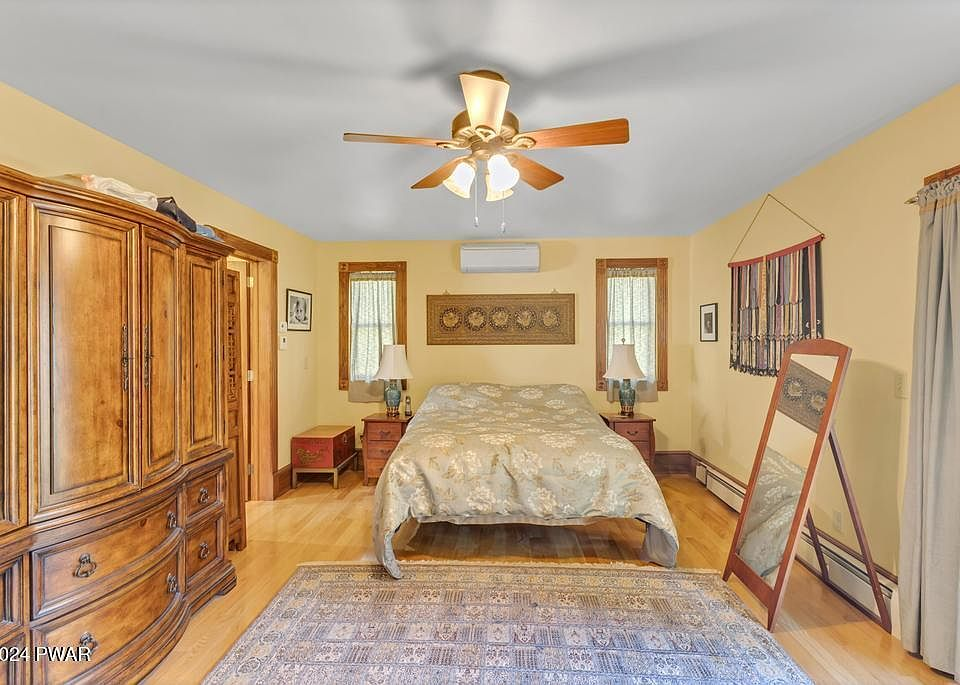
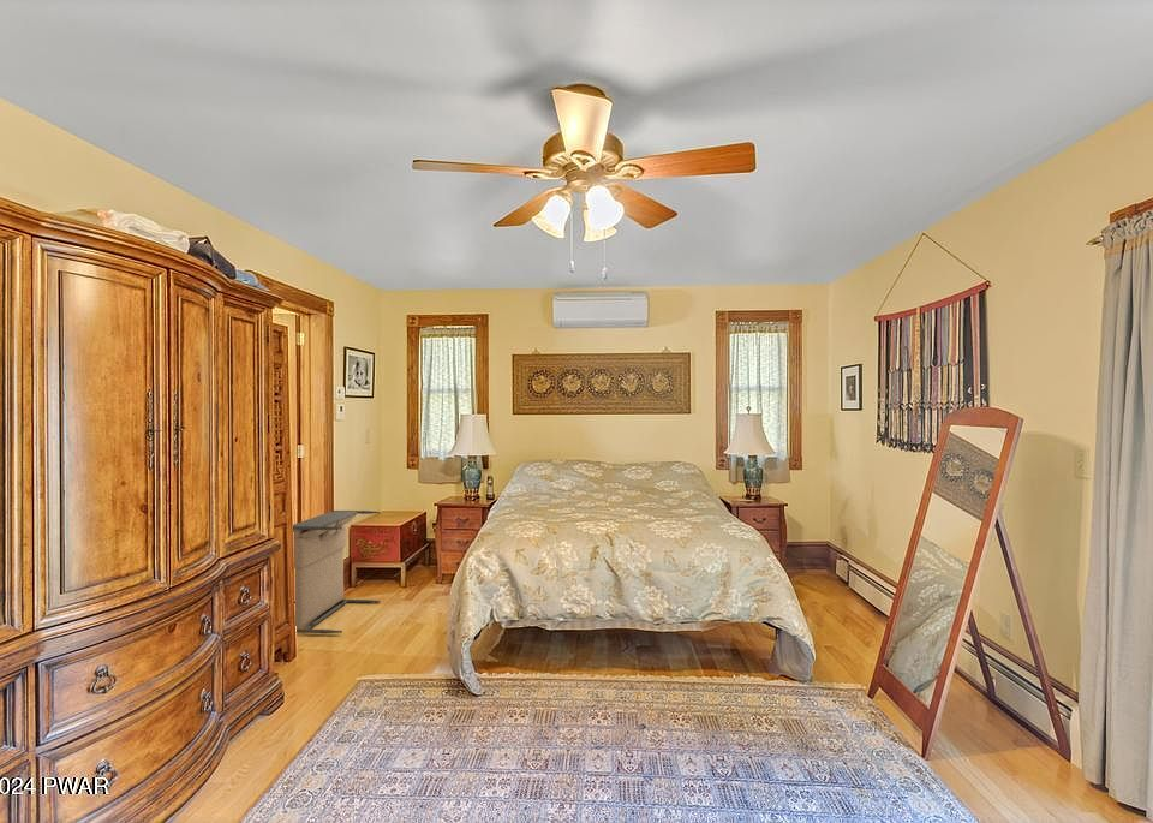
+ laundry hamper (336, 567)
